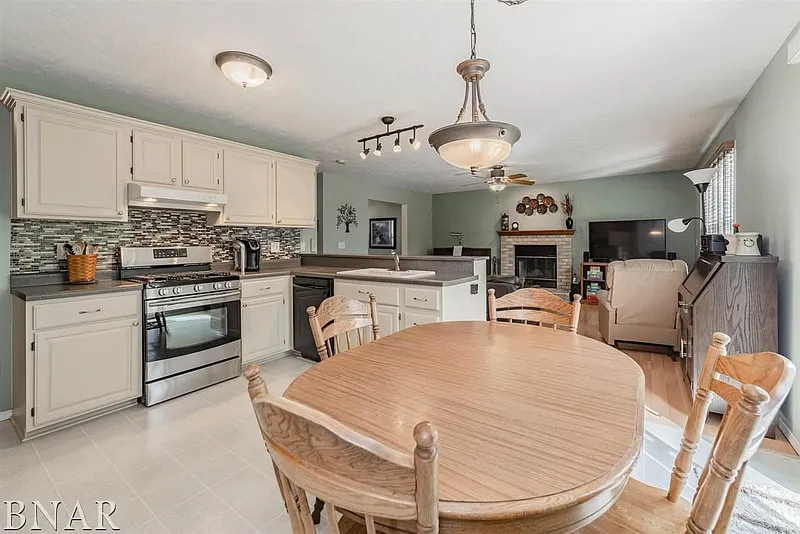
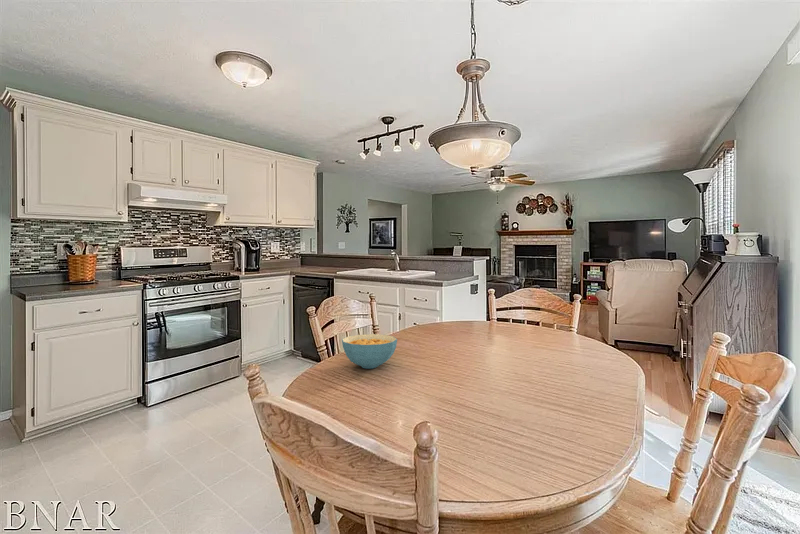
+ cereal bowl (369, 352)
